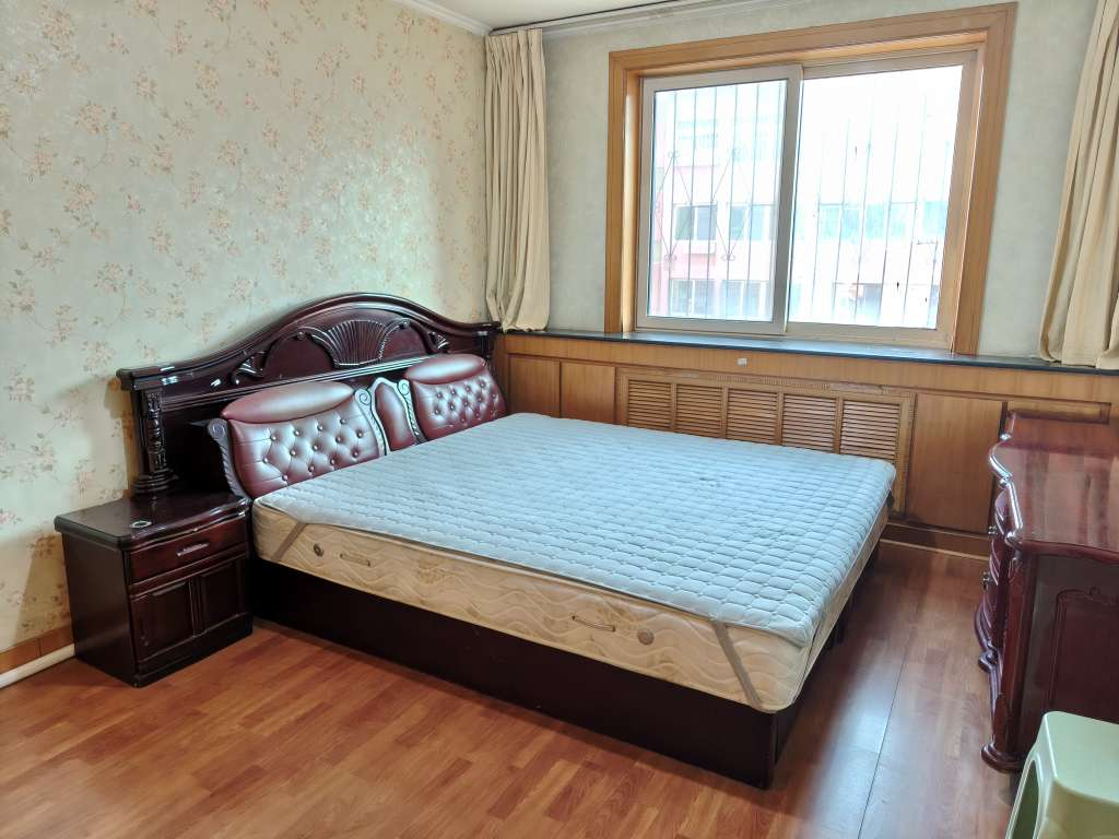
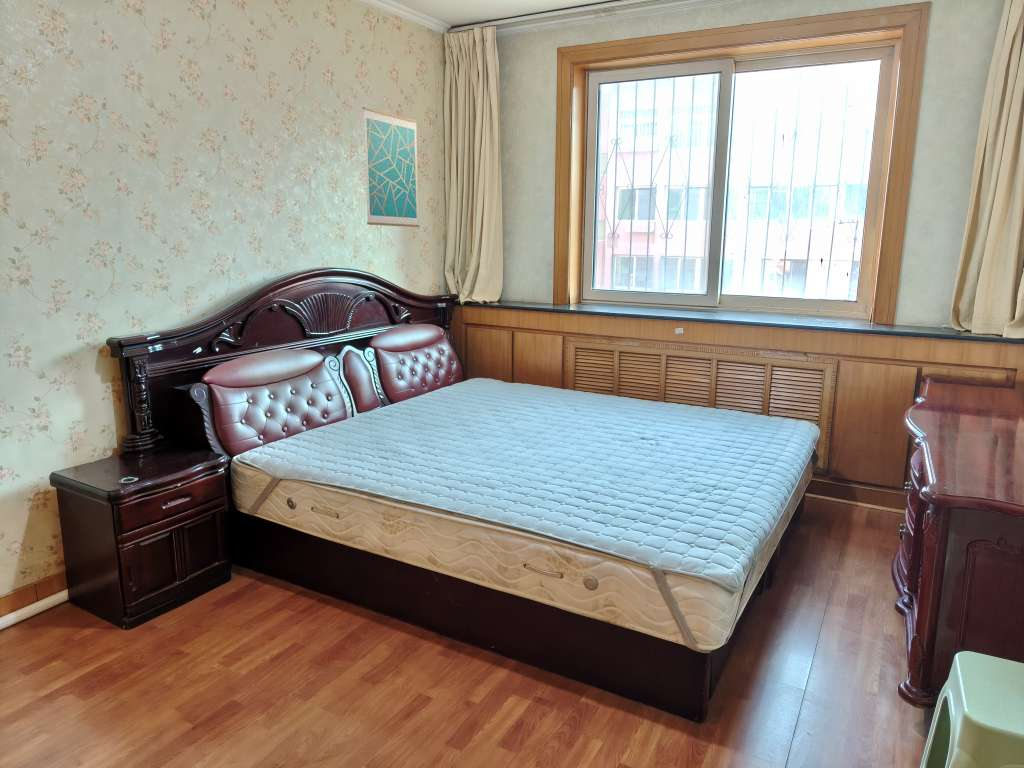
+ wall art (392, 170)
